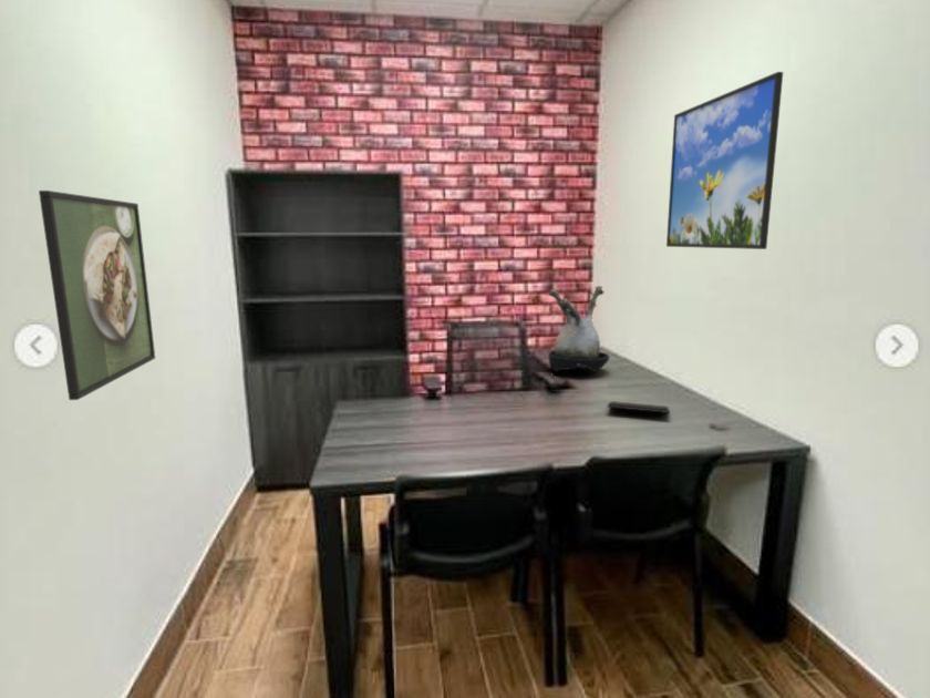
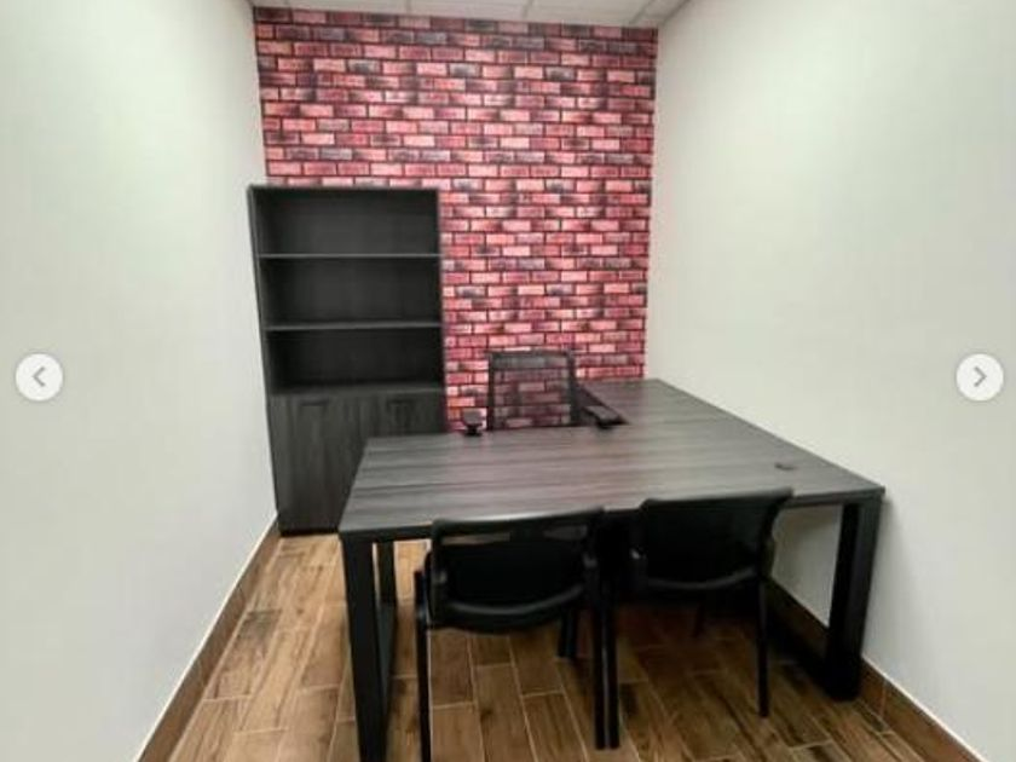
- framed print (714, 173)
- notepad (638, 407)
- plant (576, 330)
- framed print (107, 289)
